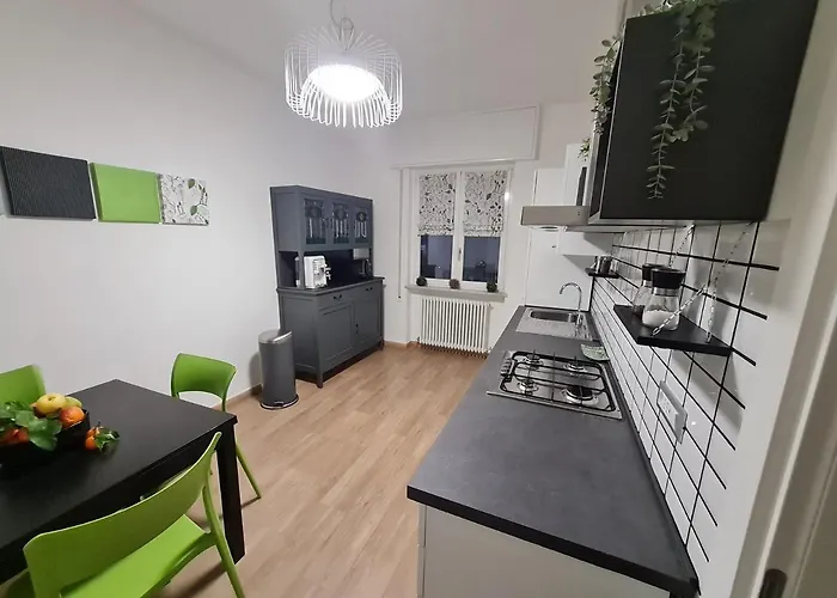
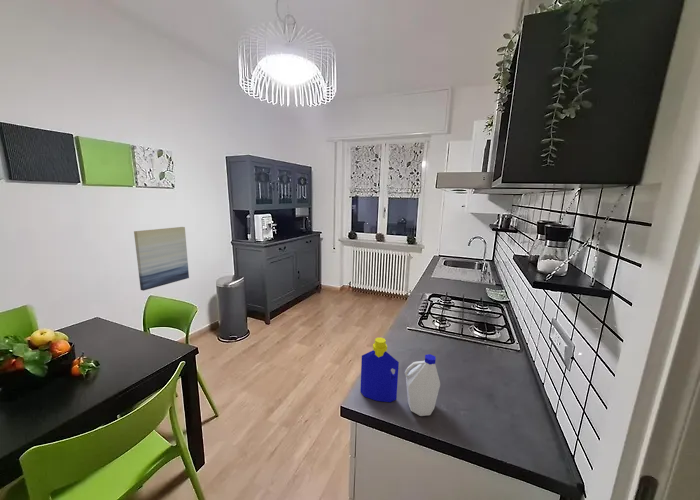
+ bottle (397, 373)
+ wall art (163, 256)
